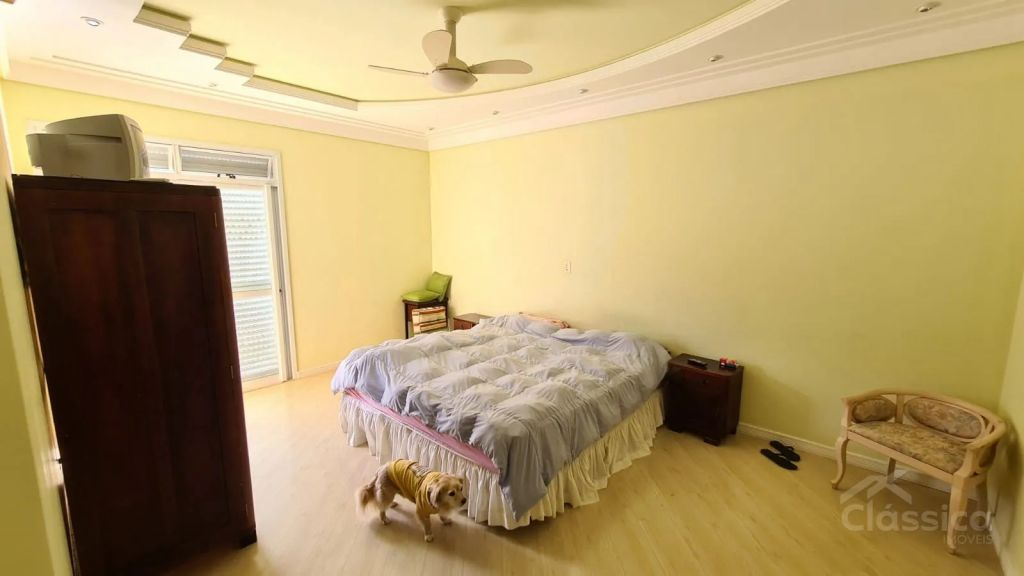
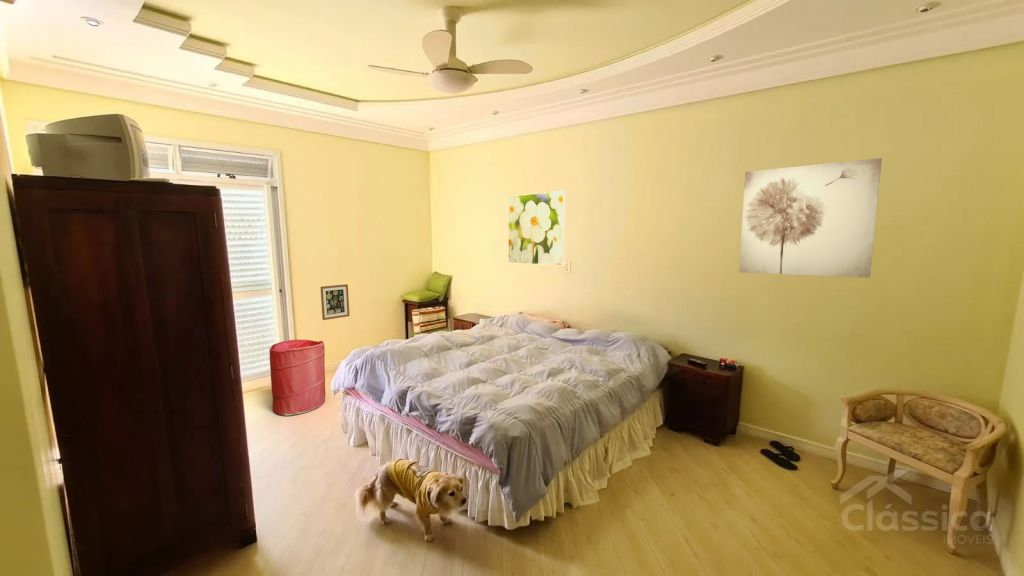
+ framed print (534, 229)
+ wall art (335, 301)
+ wall art (803, 221)
+ laundry hamper (299, 373)
